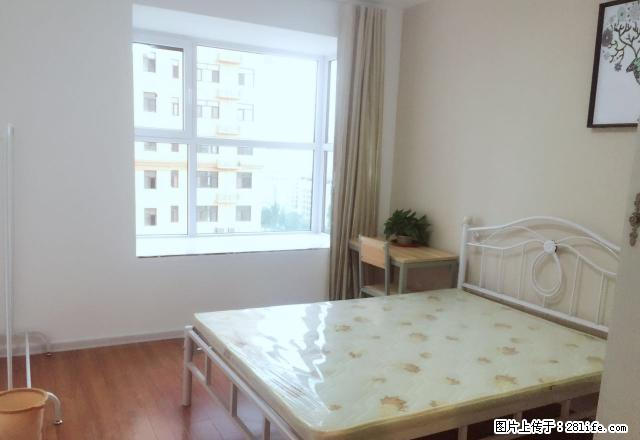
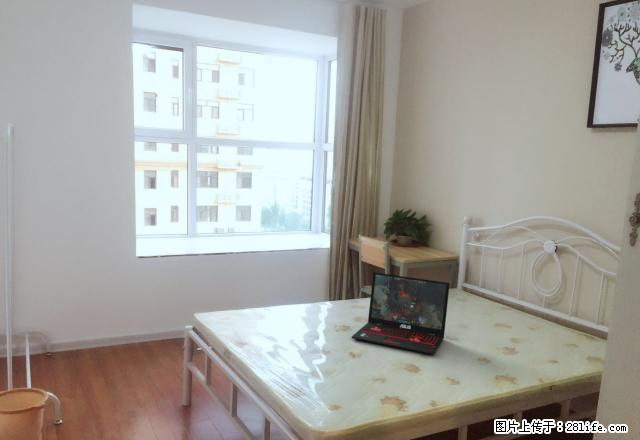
+ laptop (401, 310)
